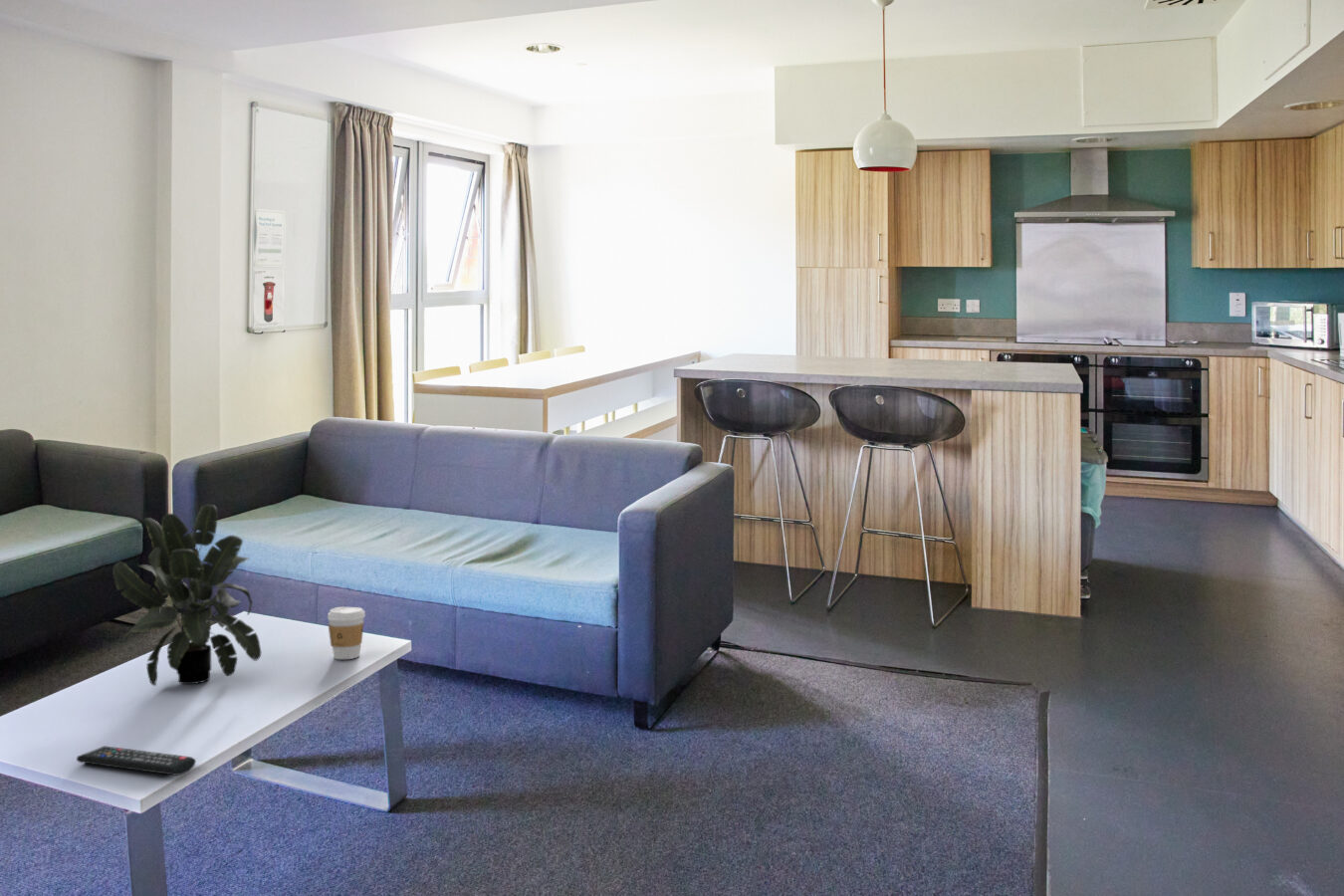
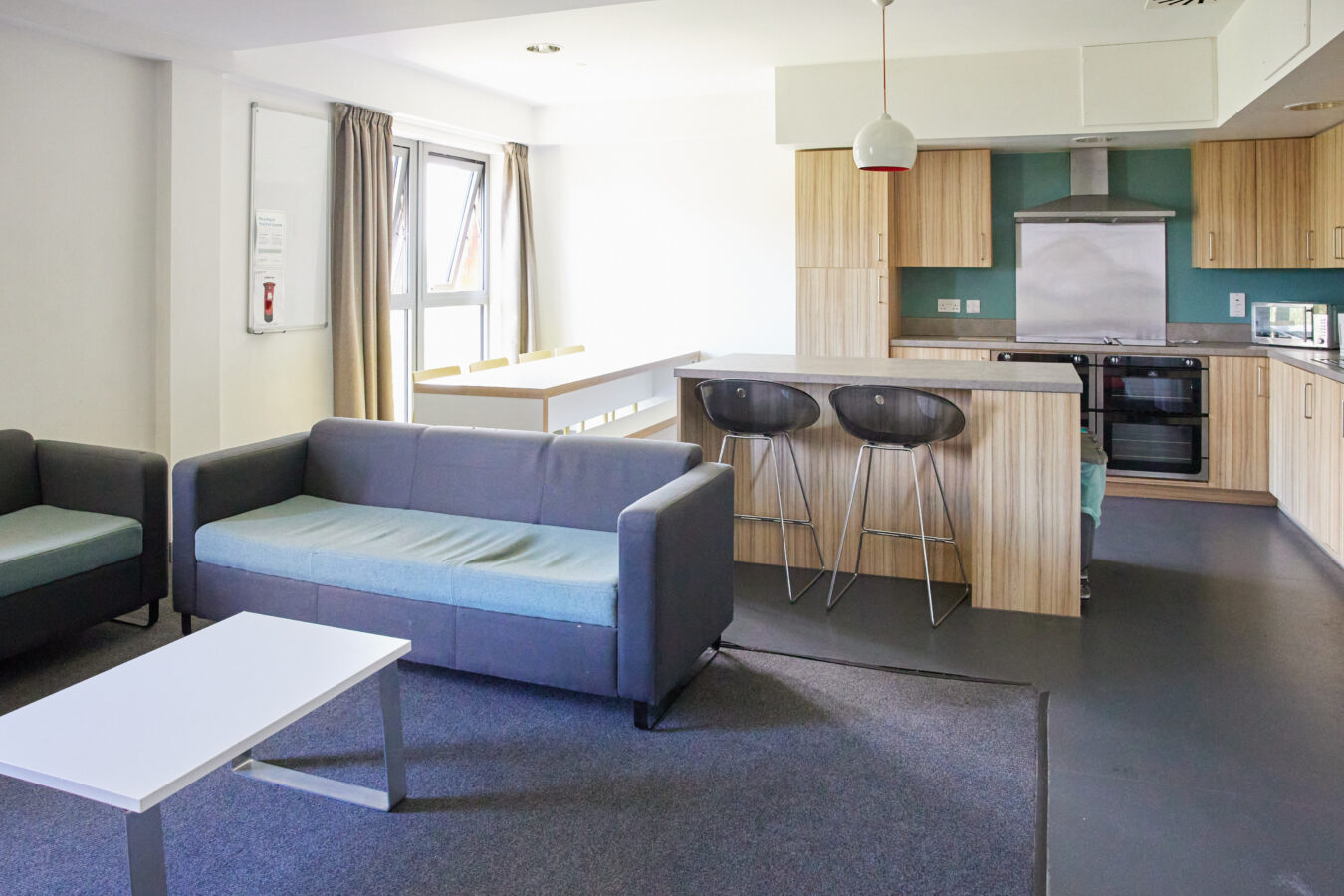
- potted plant (203, 593)
- remote control (135, 761)
- coffee cup (346, 632)
